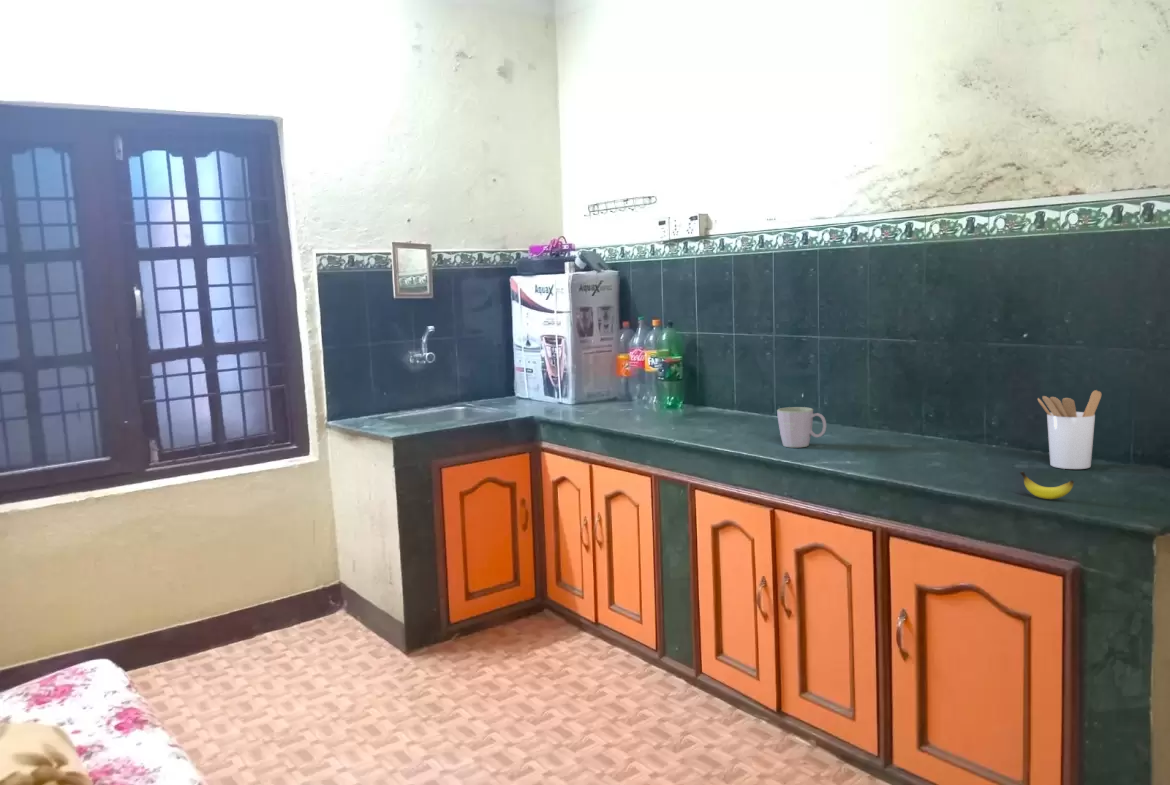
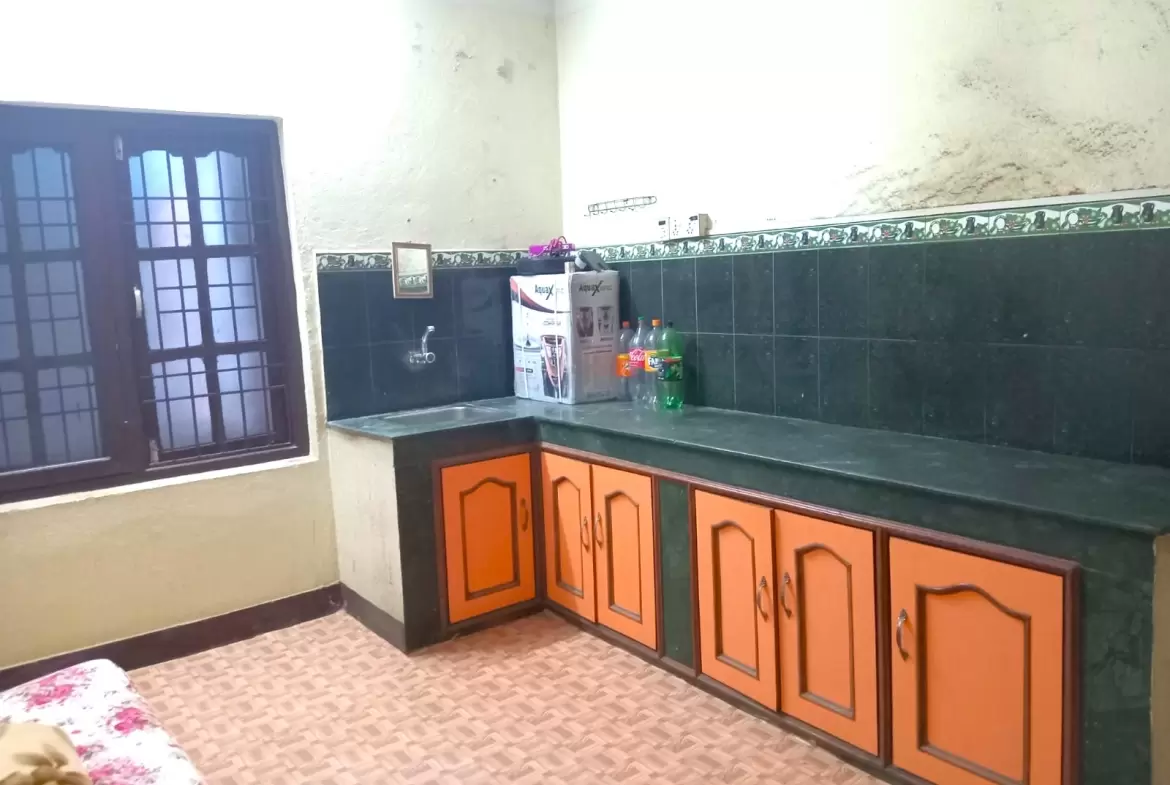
- mug (802, 427)
- banana (1046, 487)
- utensil holder (1066, 429)
